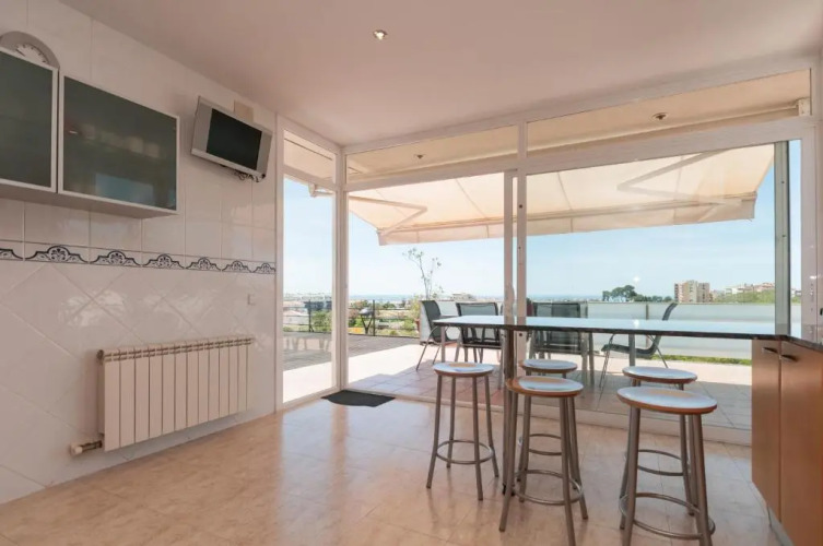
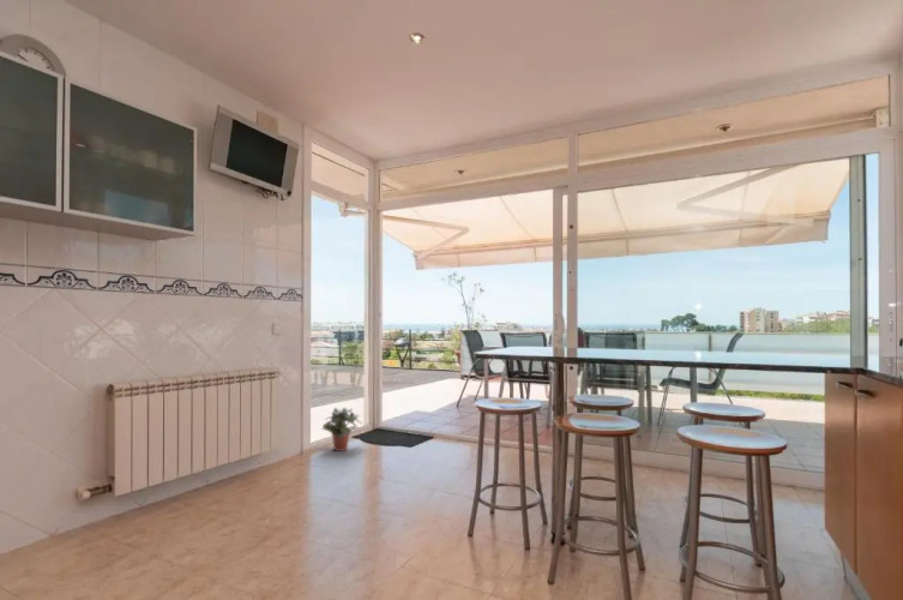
+ potted plant (341, 427)
